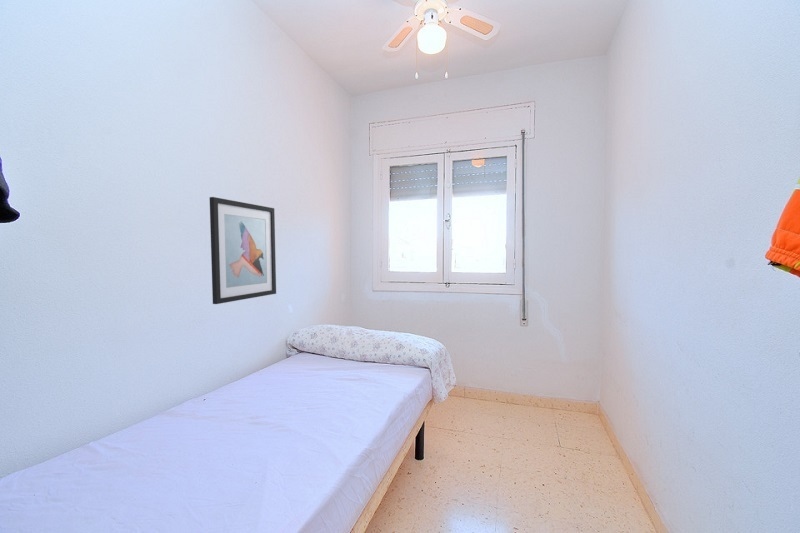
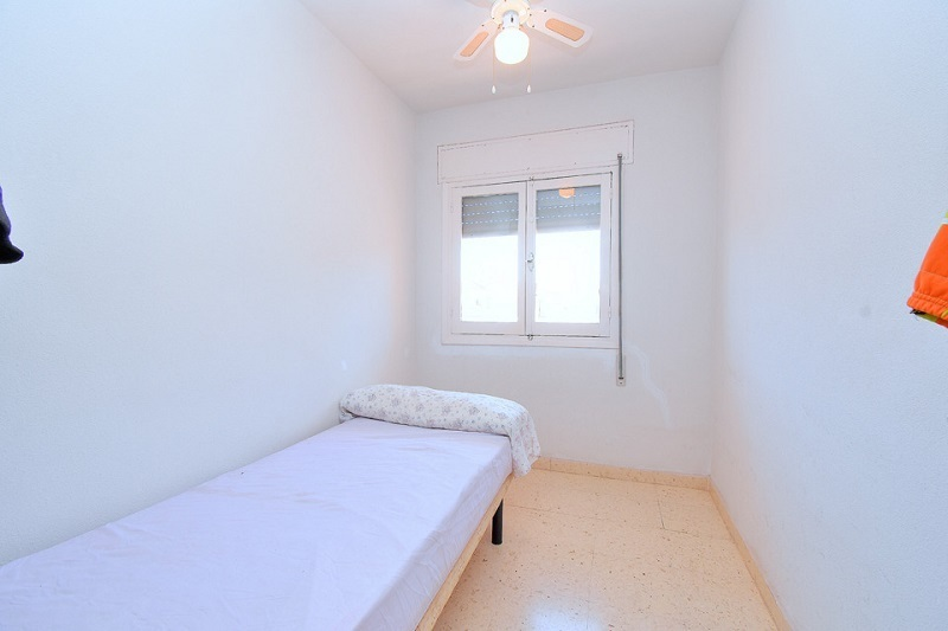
- wall art (246, 251)
